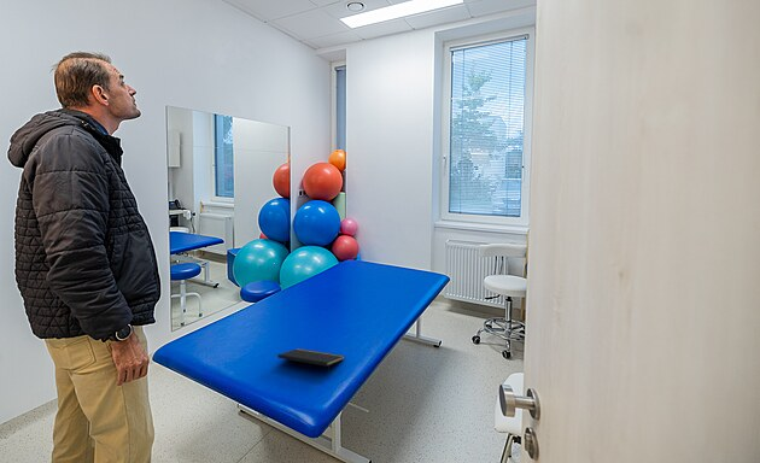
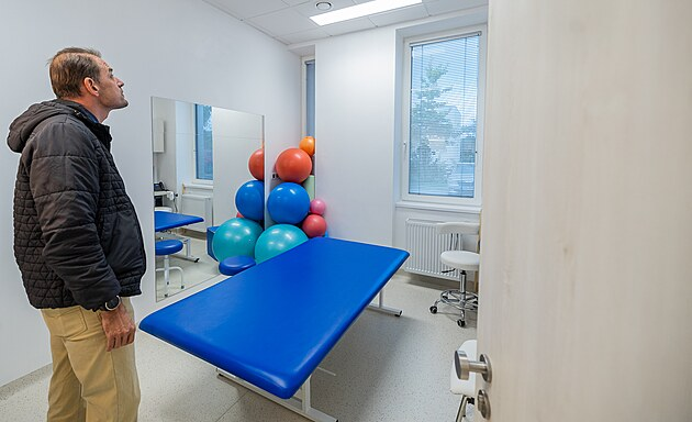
- notepad (311, 356)
